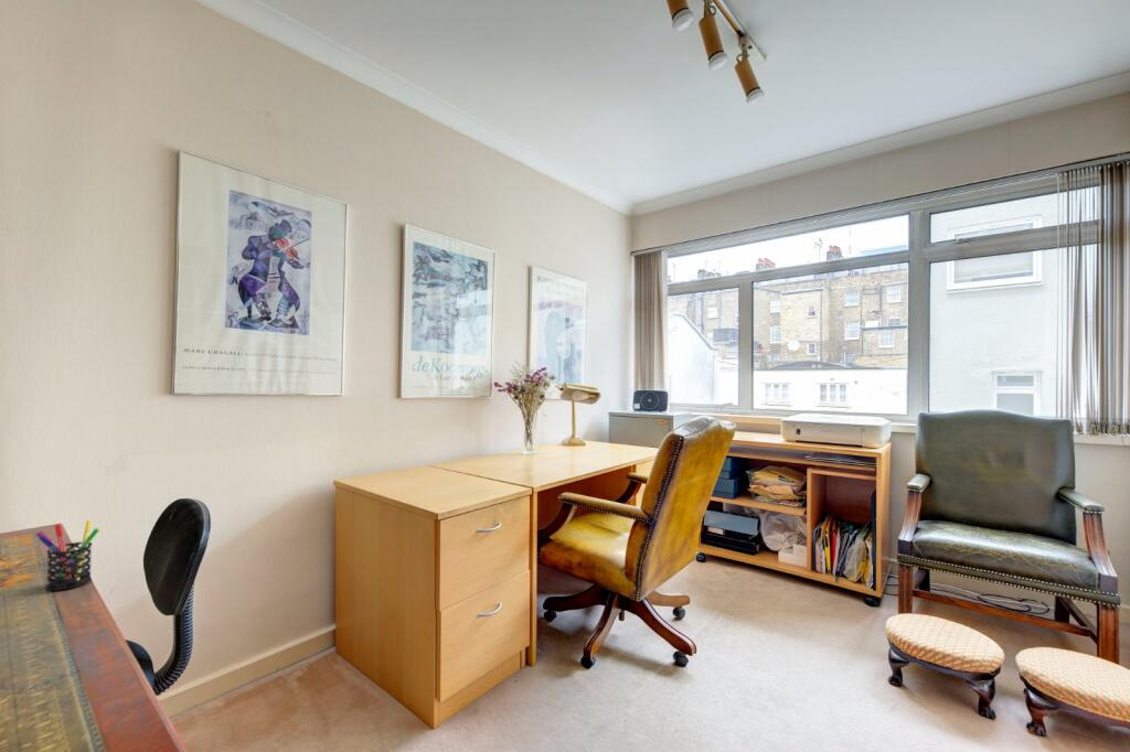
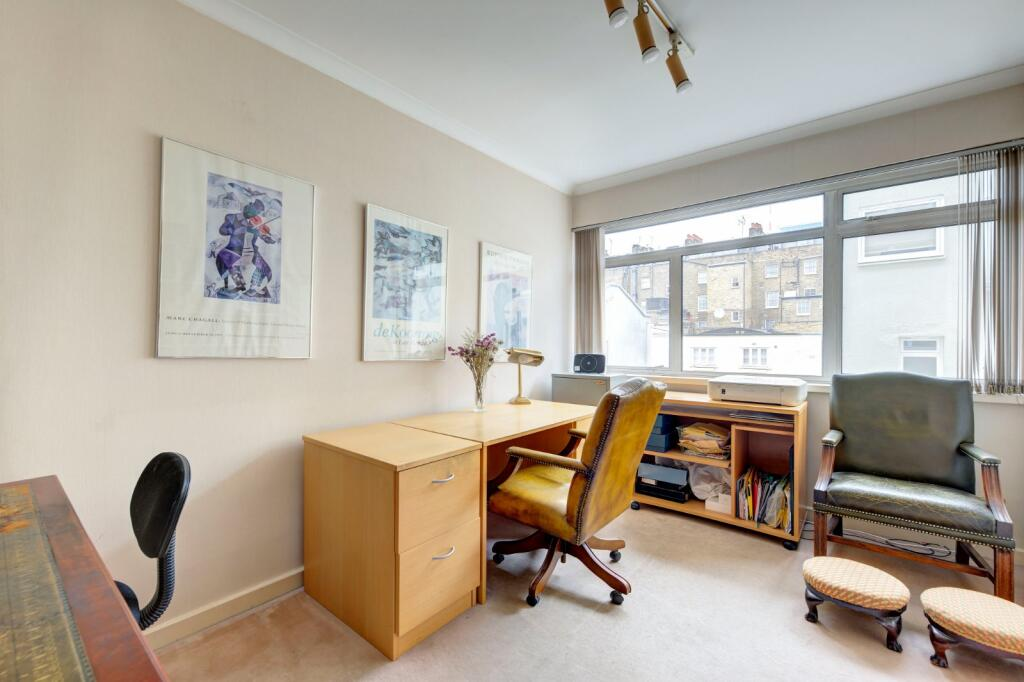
- pen holder (73, 552)
